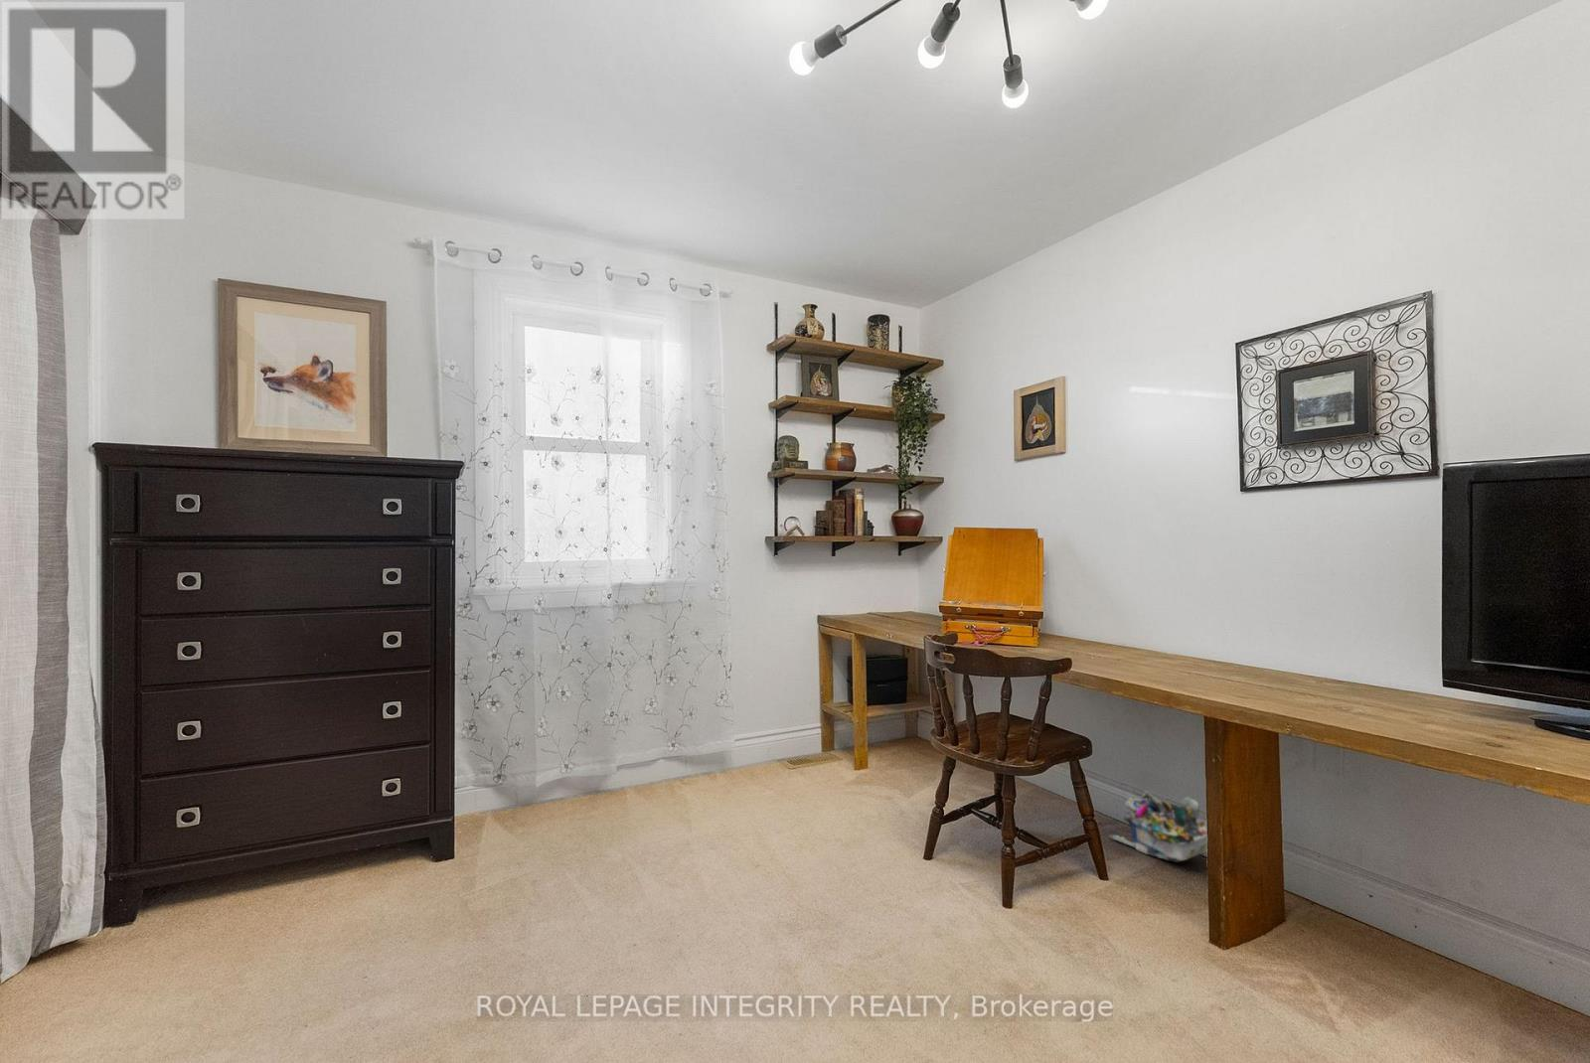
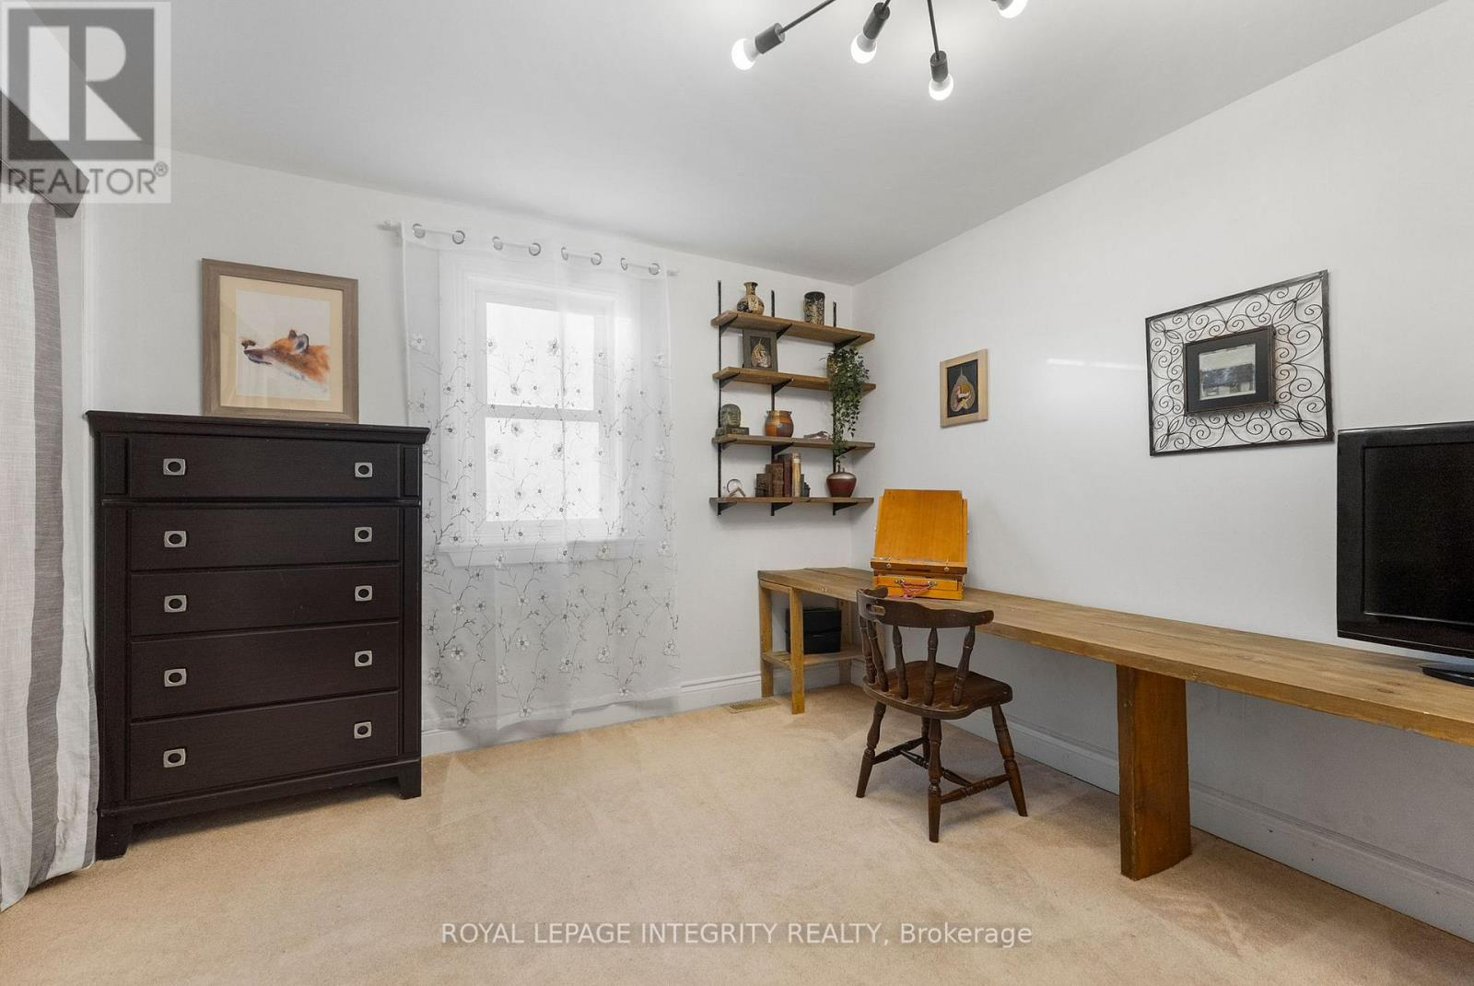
- waste bin (1158, 817)
